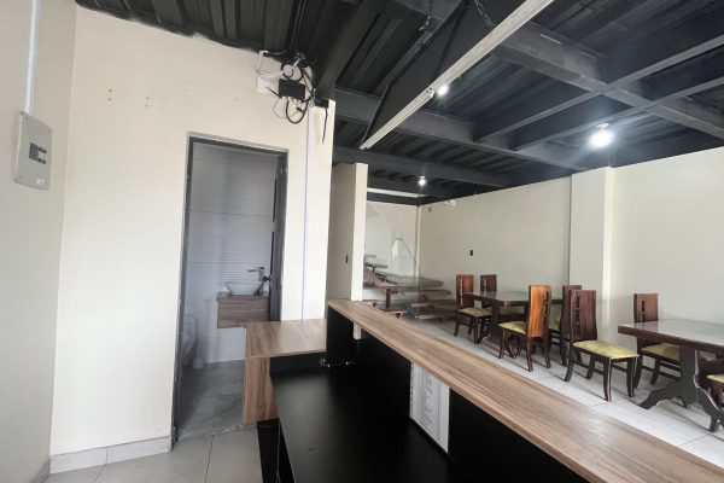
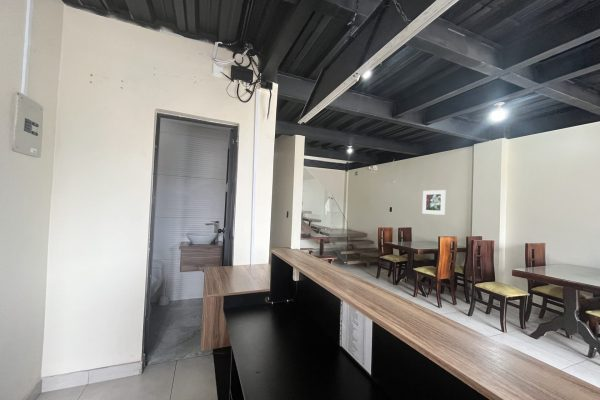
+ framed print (433, 202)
